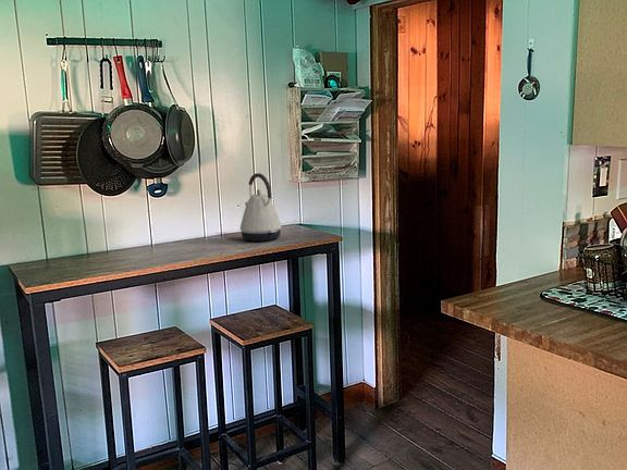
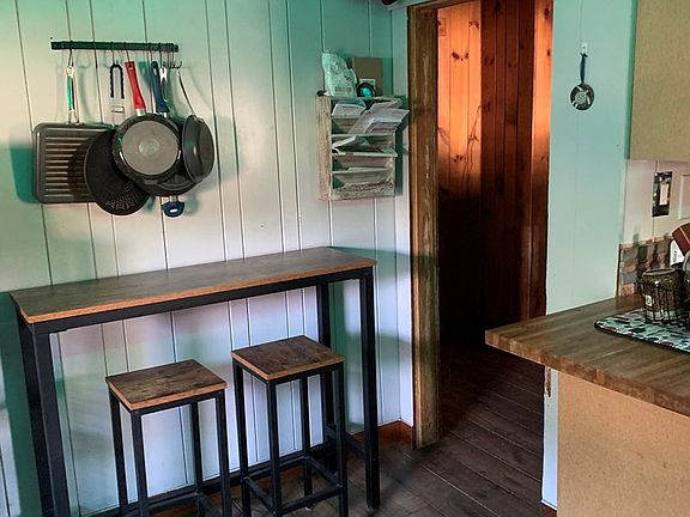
- kettle (258, 206)
